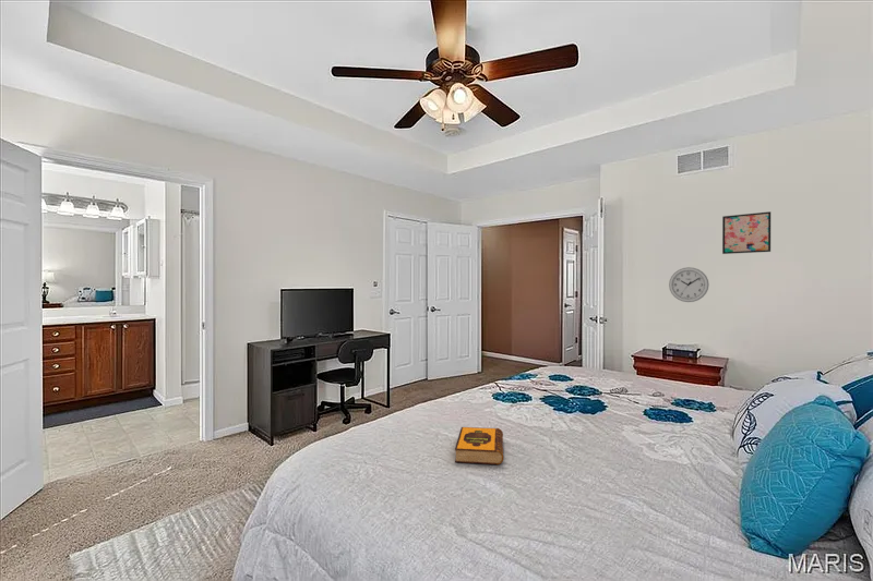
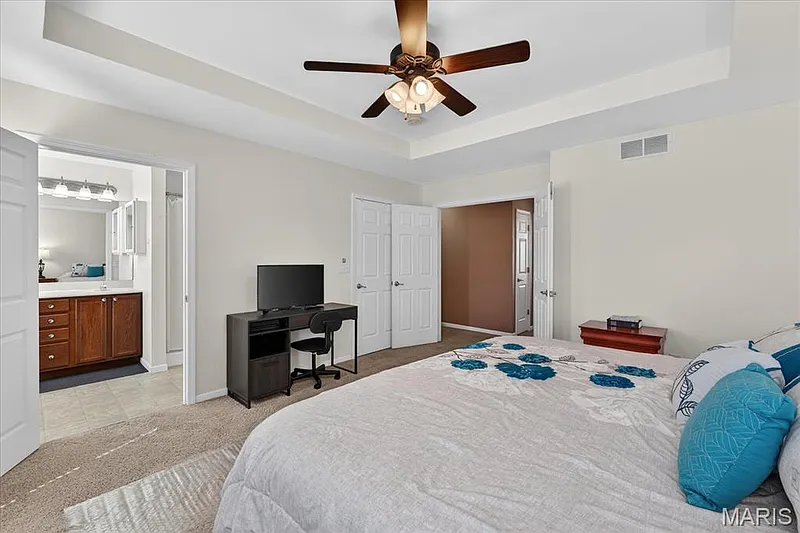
- hardback book (480, 444)
- wall clock (687, 285)
- wall art (745, 233)
